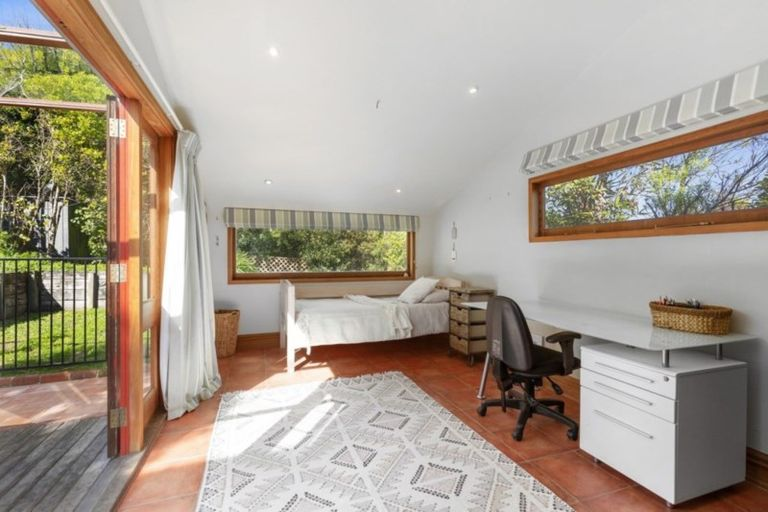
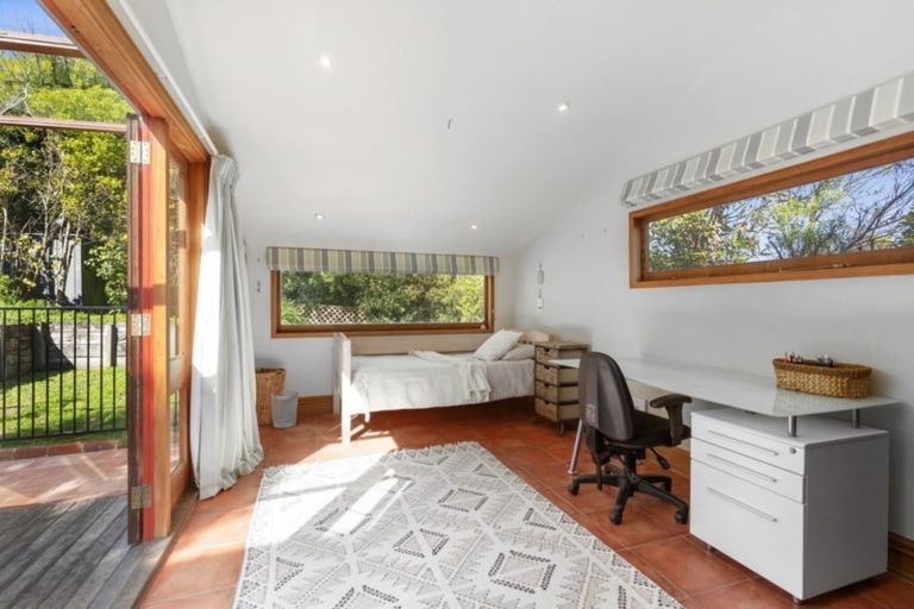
+ wastebasket (284, 408)
